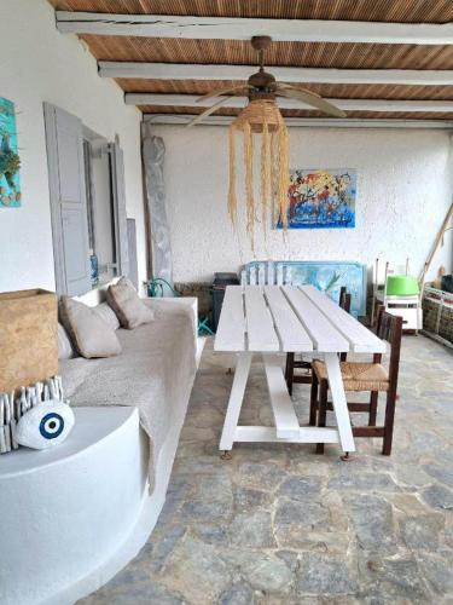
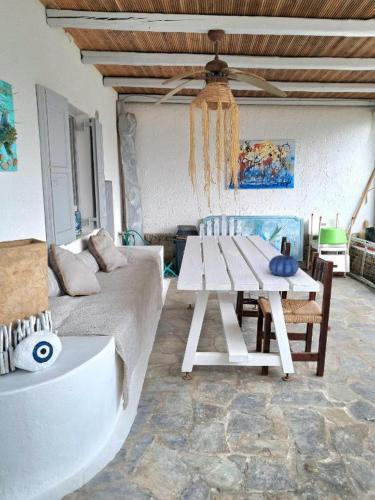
+ decorative bowl (283, 265)
